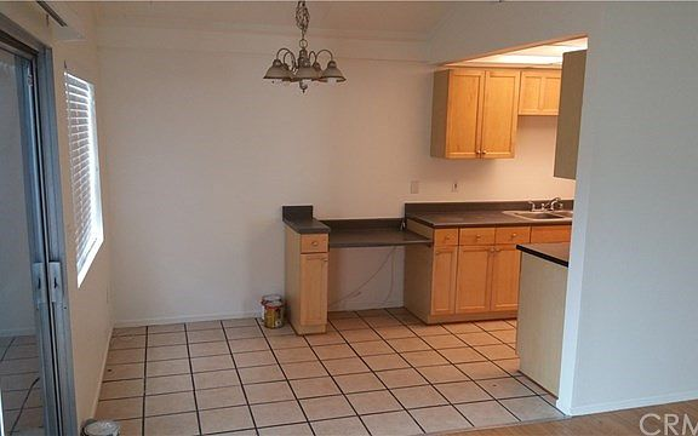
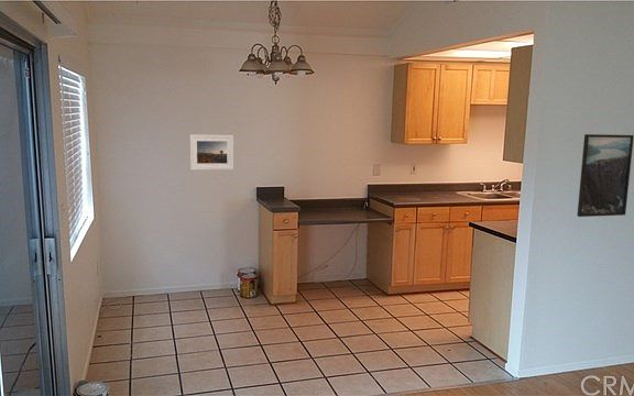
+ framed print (211, 152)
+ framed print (605, 175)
